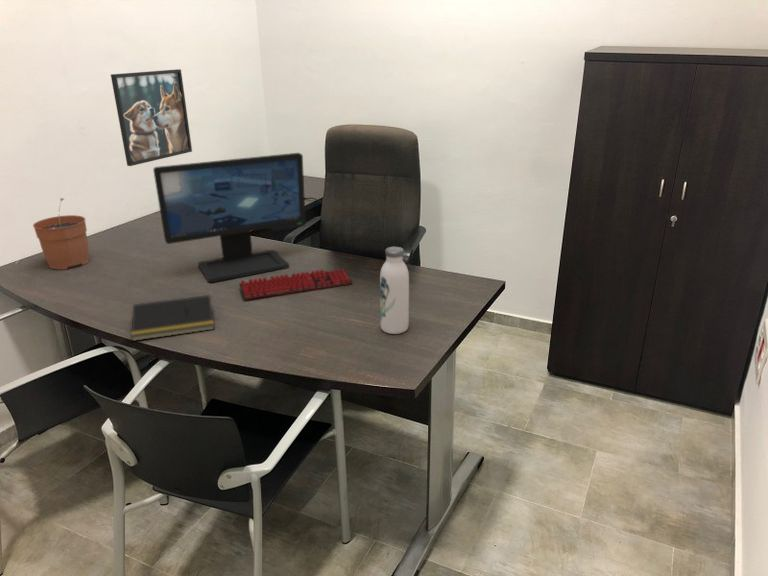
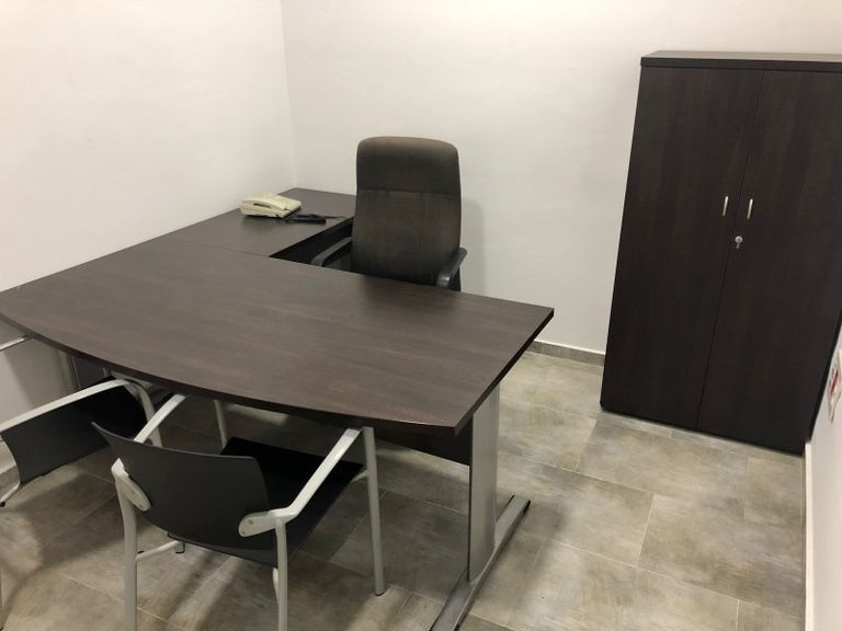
- plant pot (62, 232)
- water bottle (394, 289)
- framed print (154, 116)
- notepad (173, 316)
- keyboard (296, 282)
- computer monitor (236, 214)
